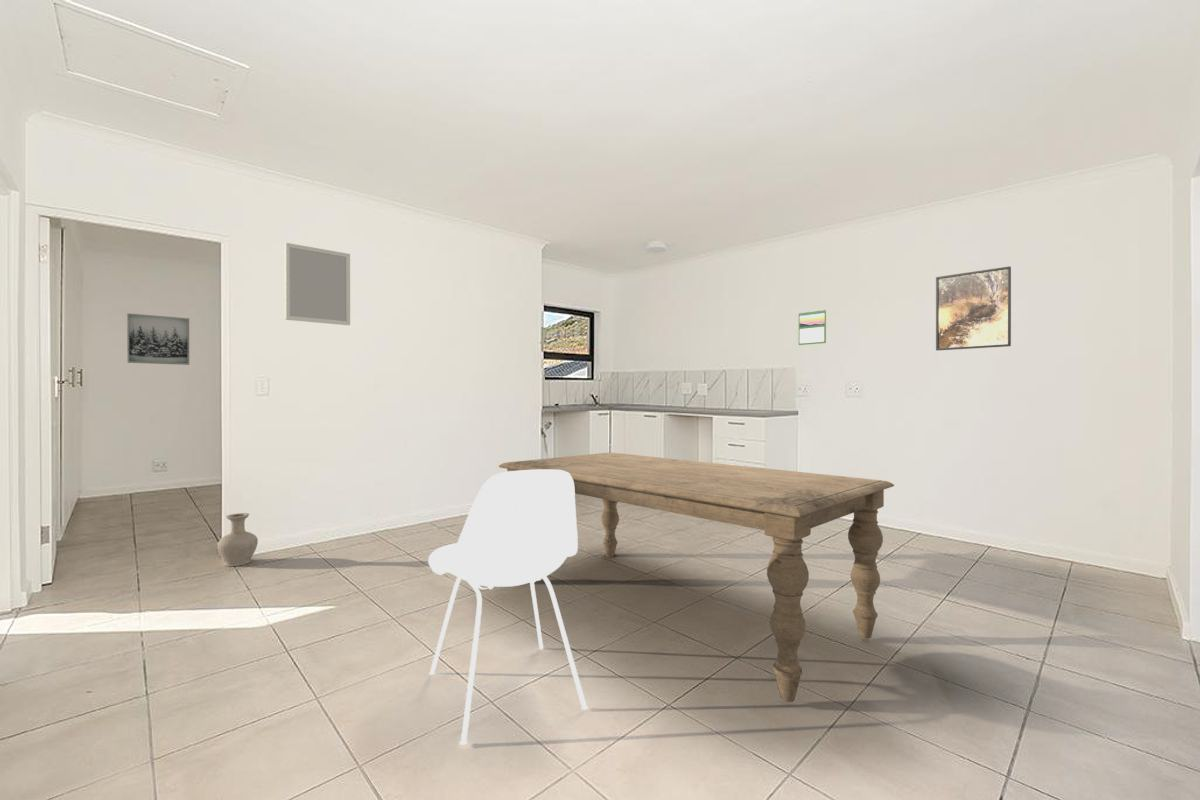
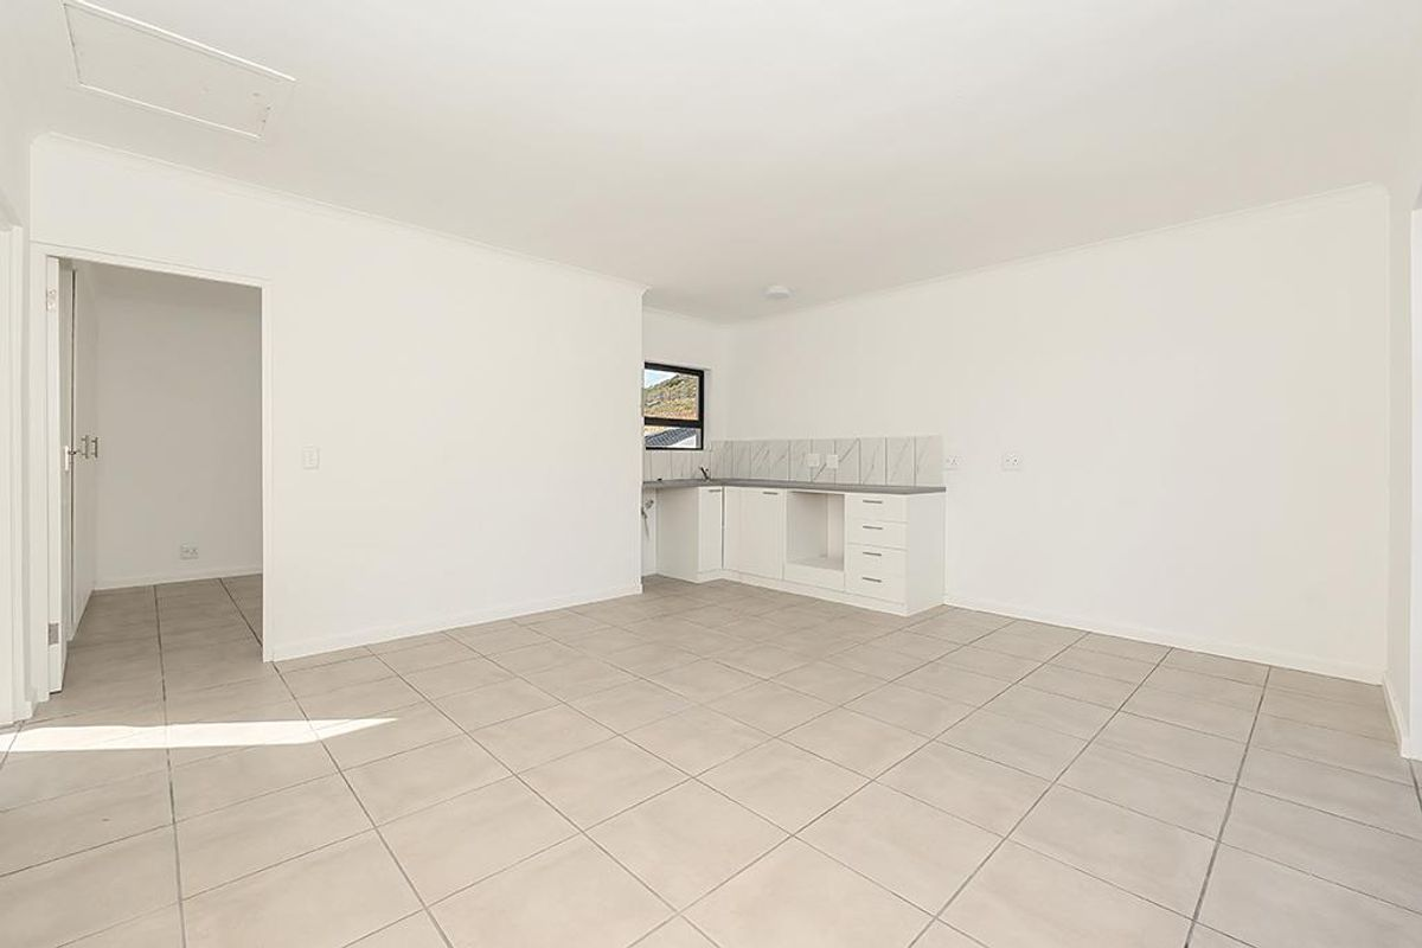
- vase (237, 539)
- chair (505, 573)
- dining table (678, 513)
- home mirror (318, 285)
- calendar (812, 327)
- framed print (971, 310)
- wall art (159, 339)
